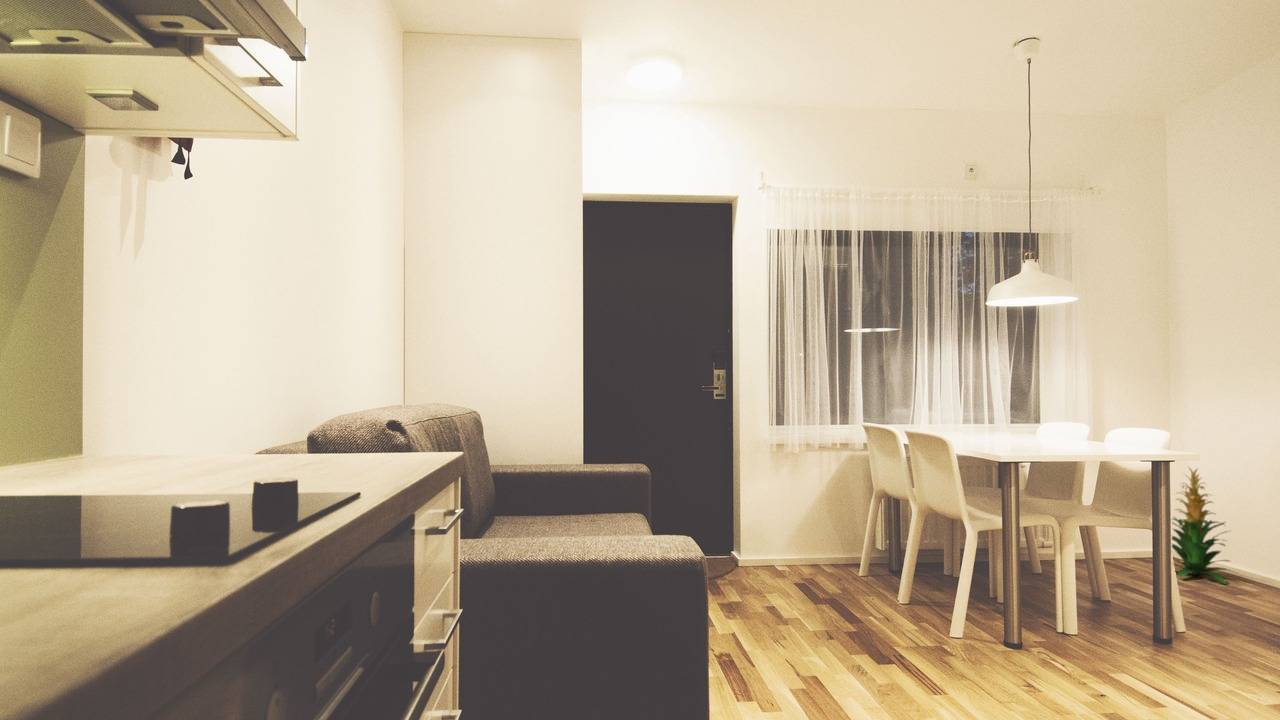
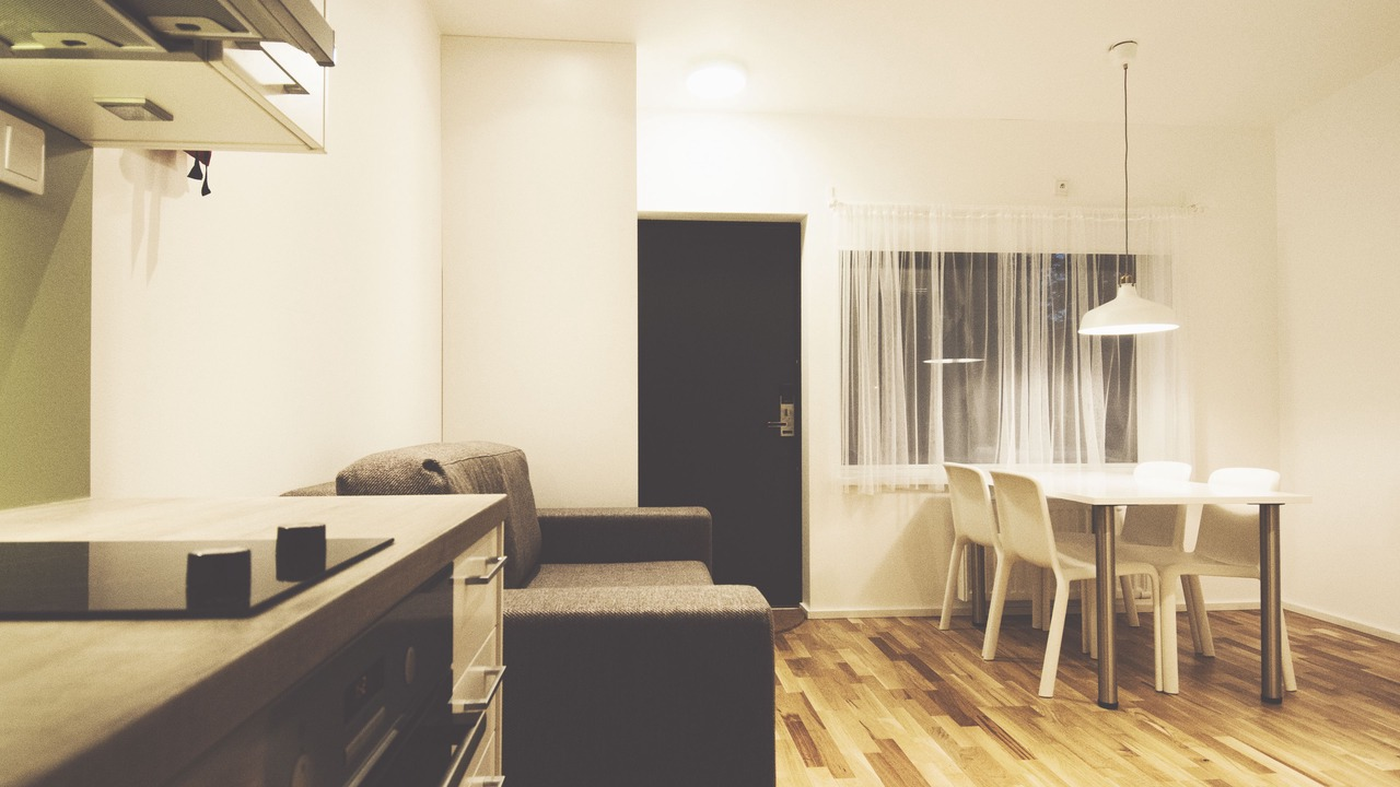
- indoor plant (1195, 521)
